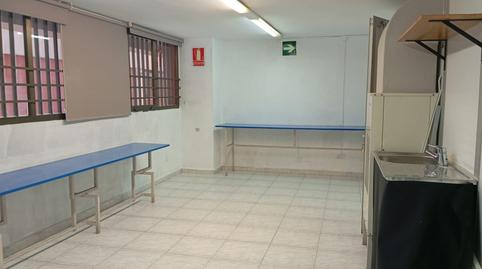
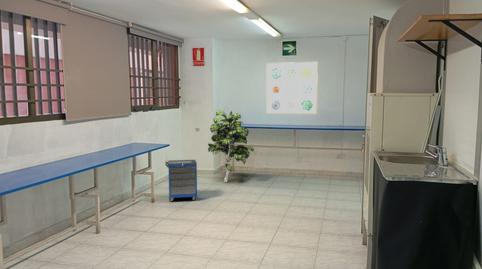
+ wall art (291, 88)
+ cabinet (181, 180)
+ indoor plant (230, 146)
